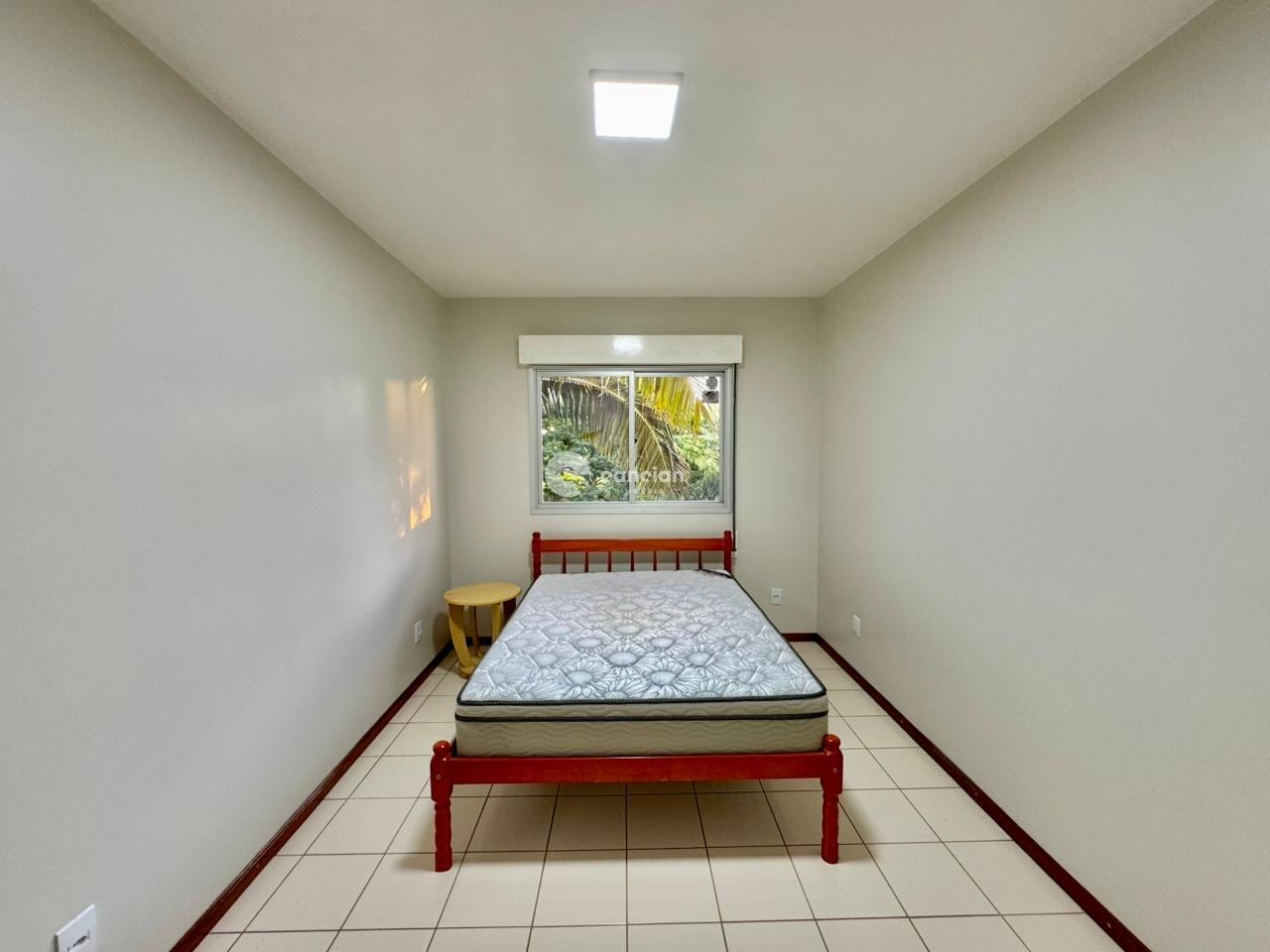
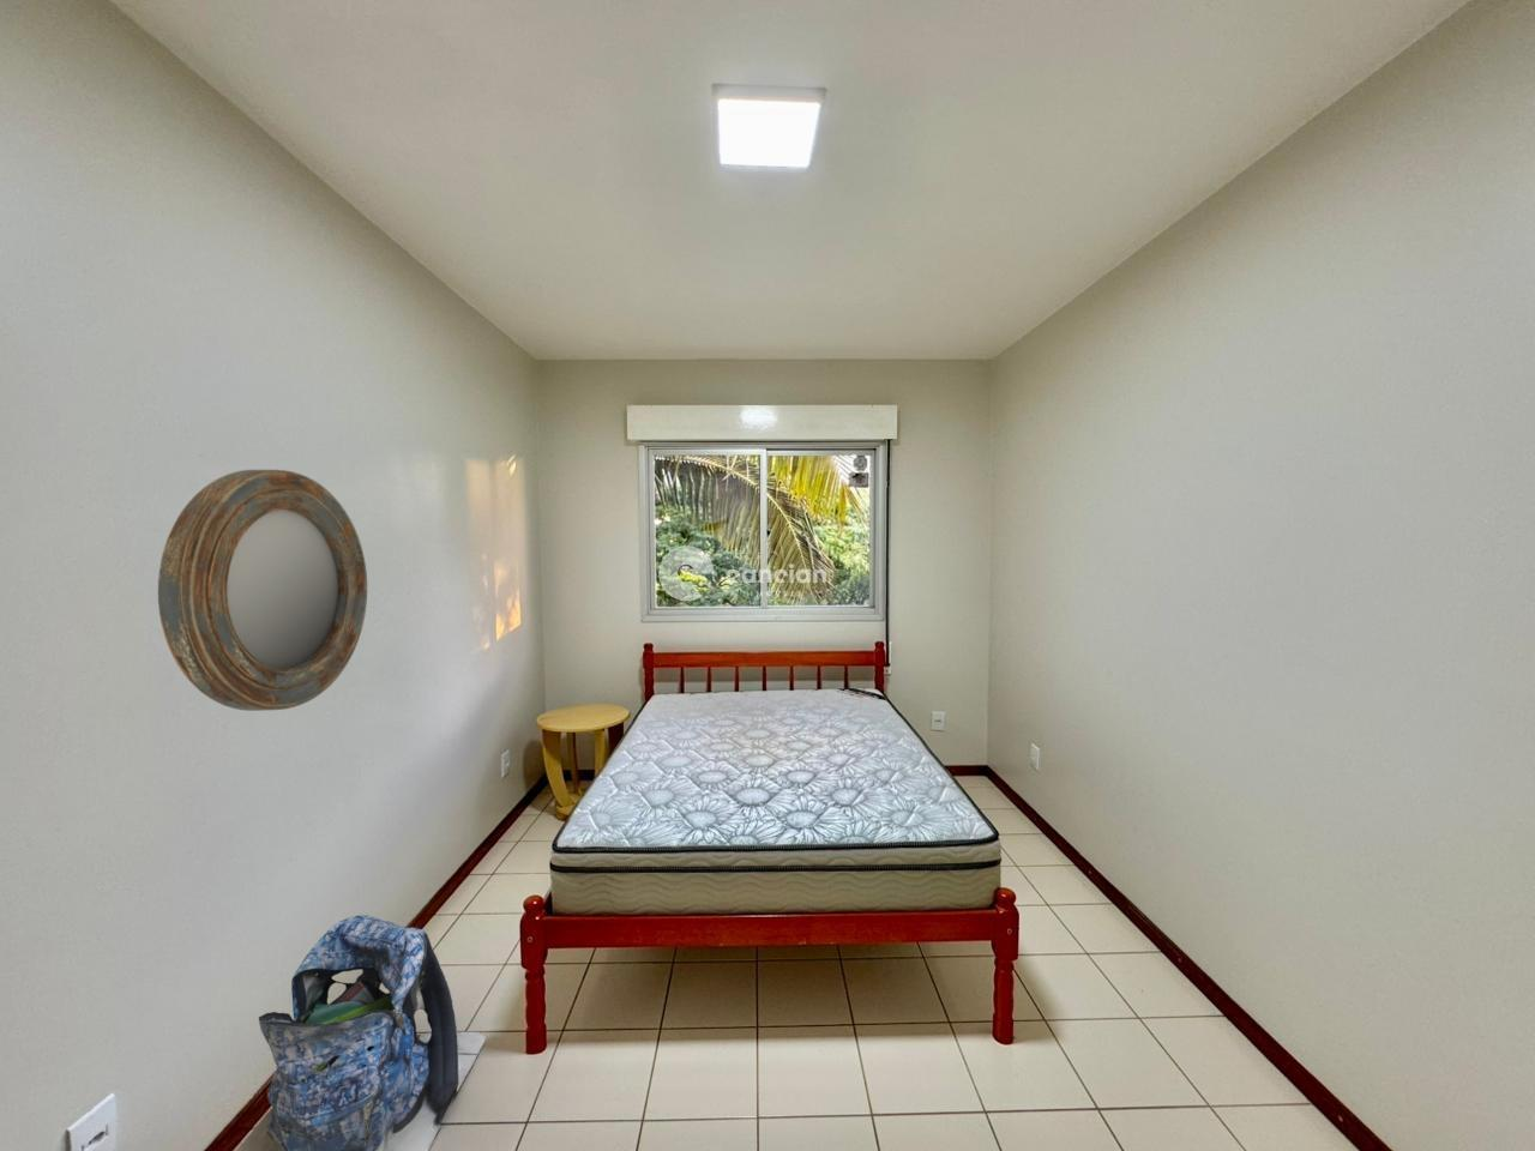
+ home mirror (283, 589)
+ backpack (363, 1026)
